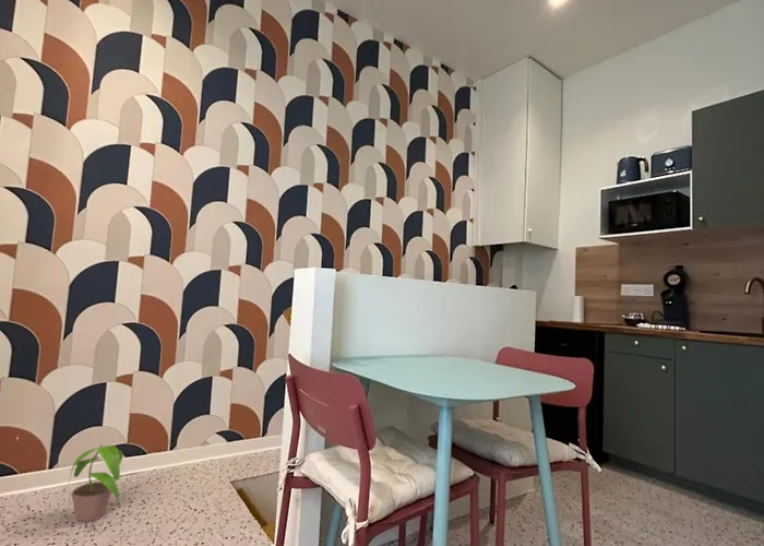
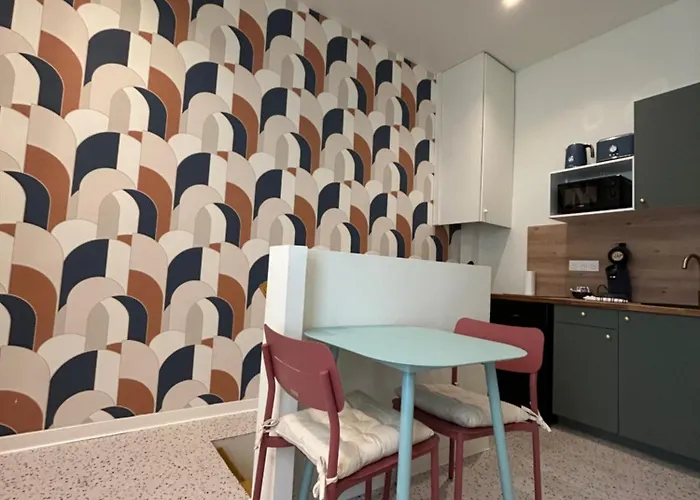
- potted plant (96, 478)
